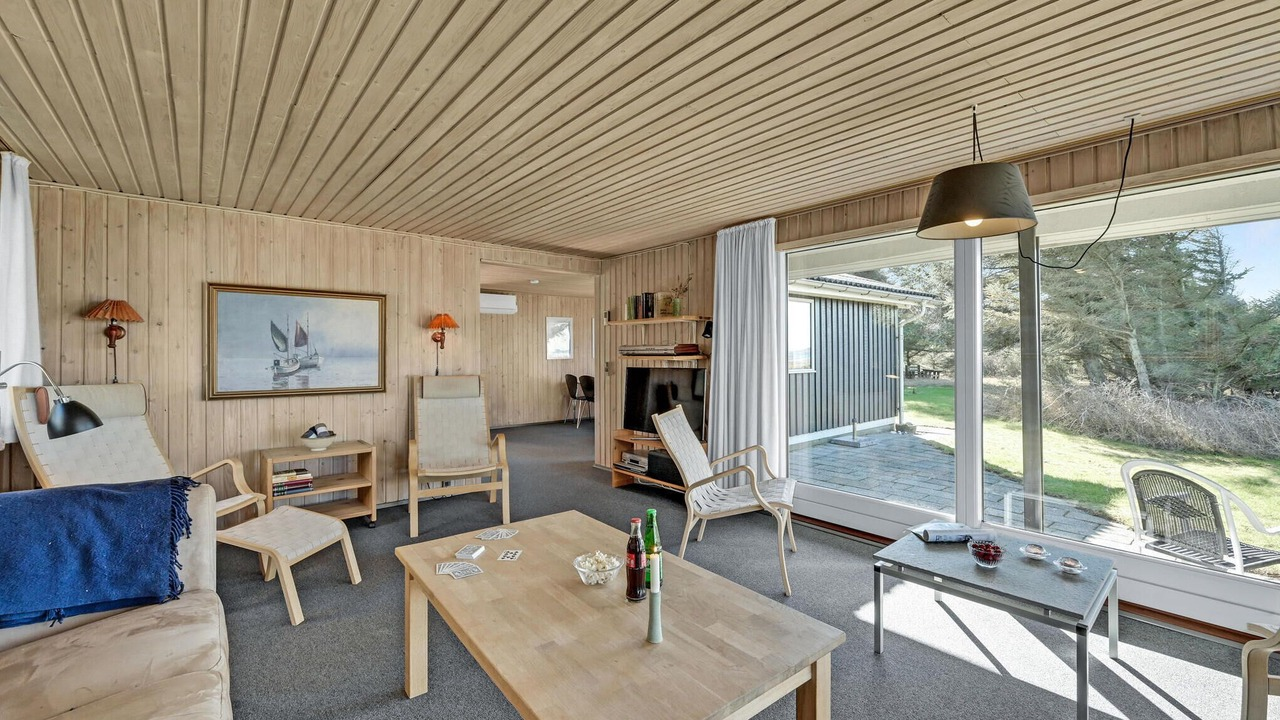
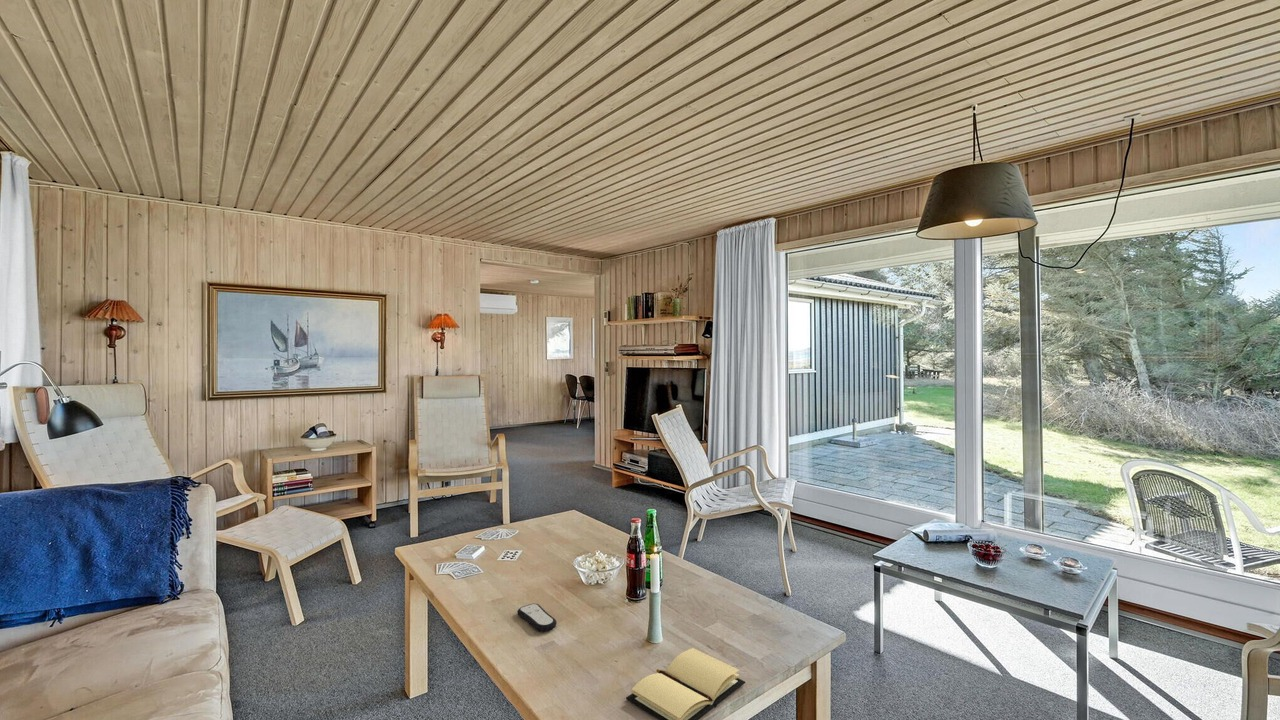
+ book (685, 683)
+ remote control (537, 617)
